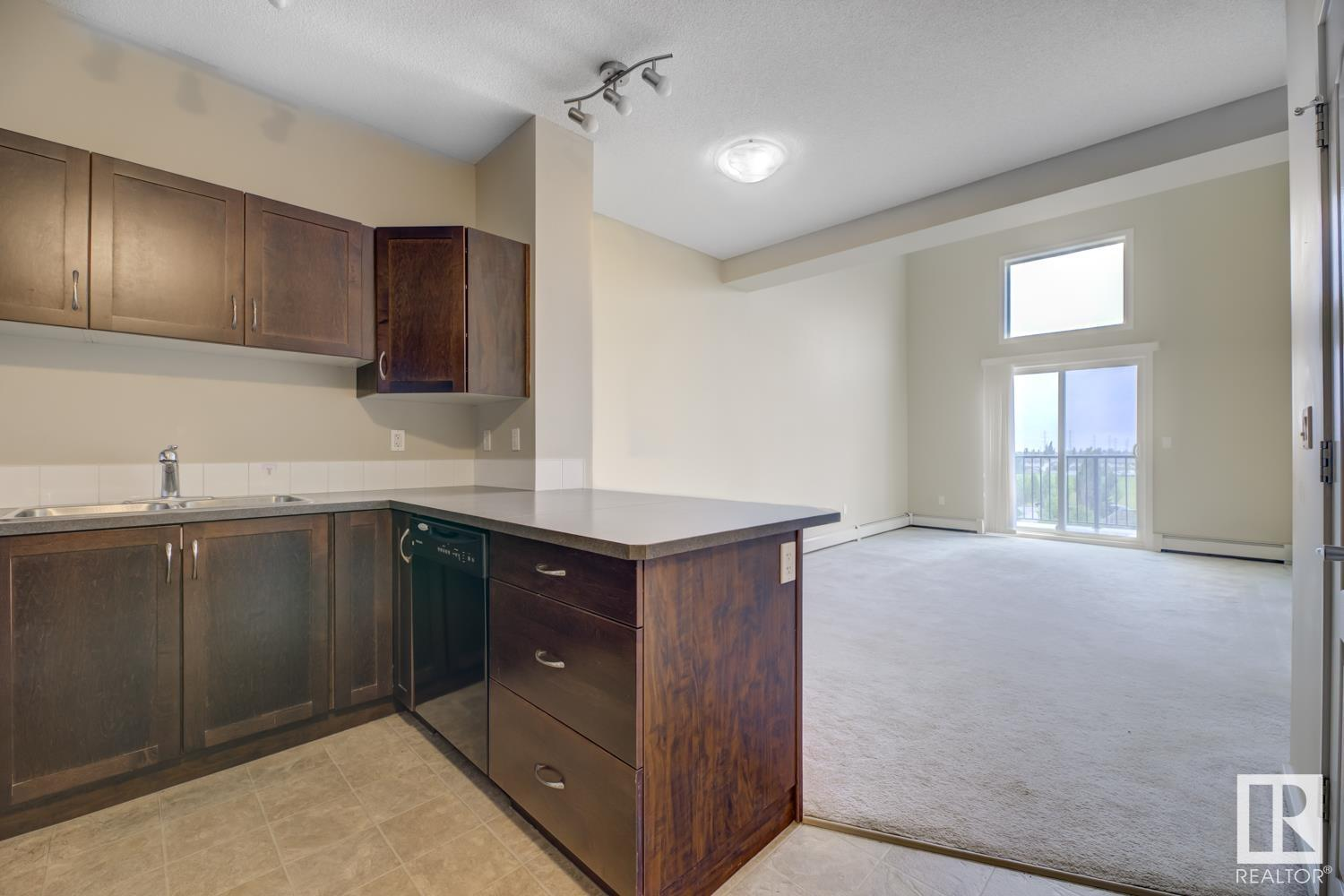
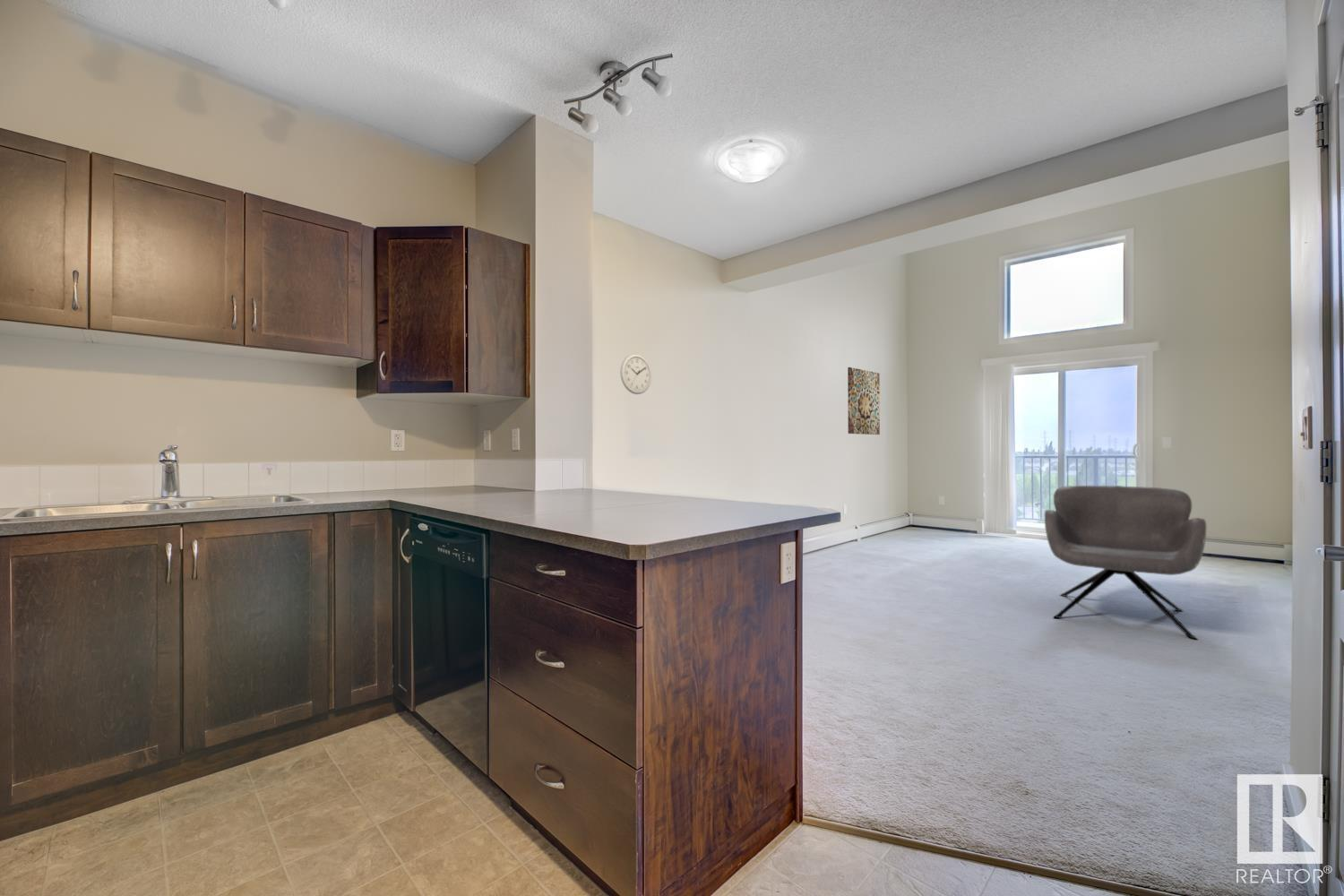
+ wall clock (636, 374)
+ wall art (864, 402)
+ armchair (1119, 551)
